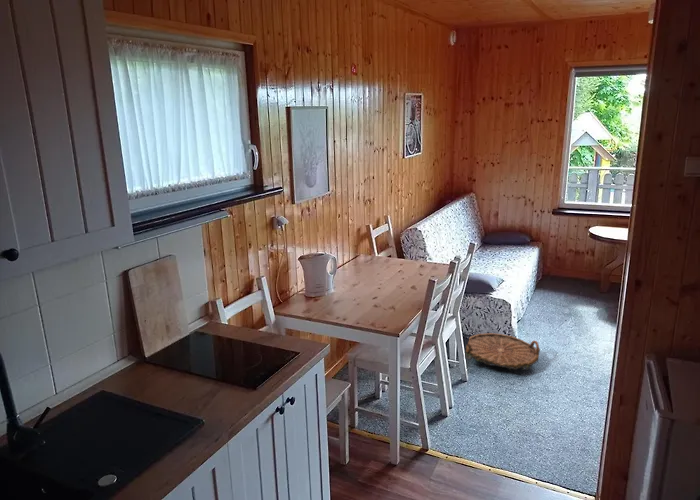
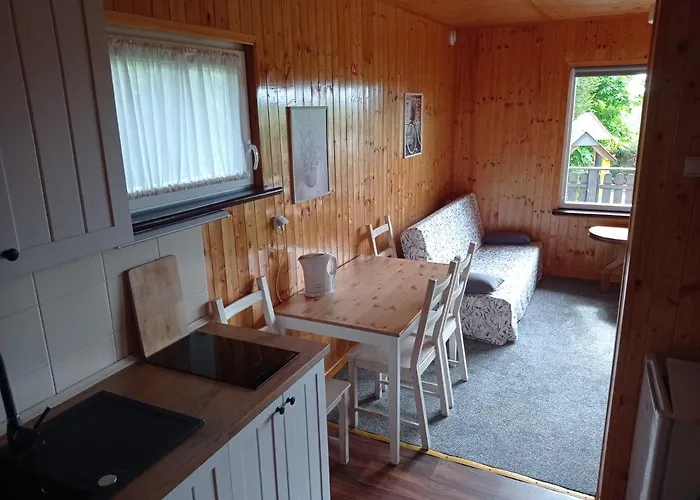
- woven basket (502, 351)
